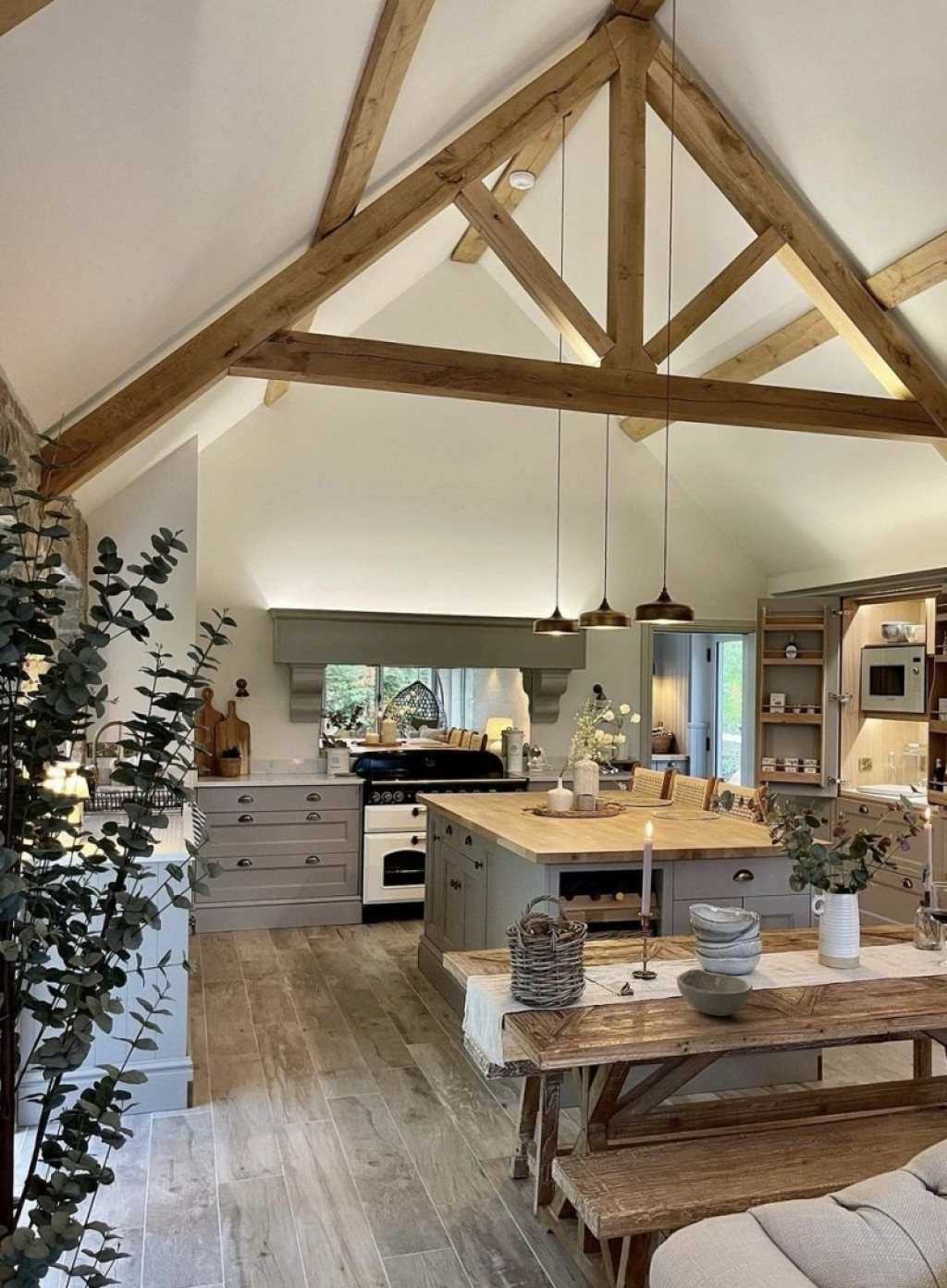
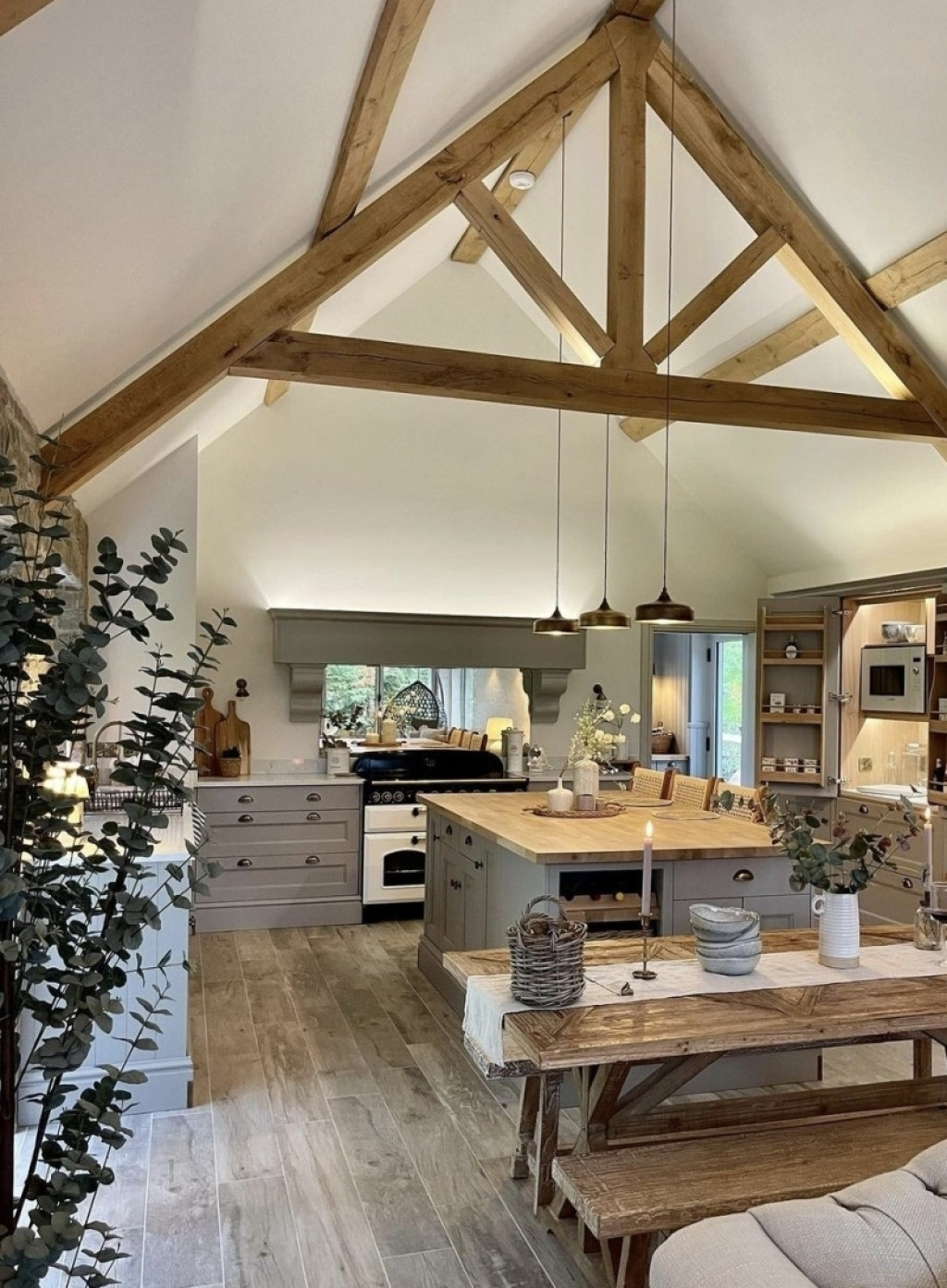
- bowl (714, 995)
